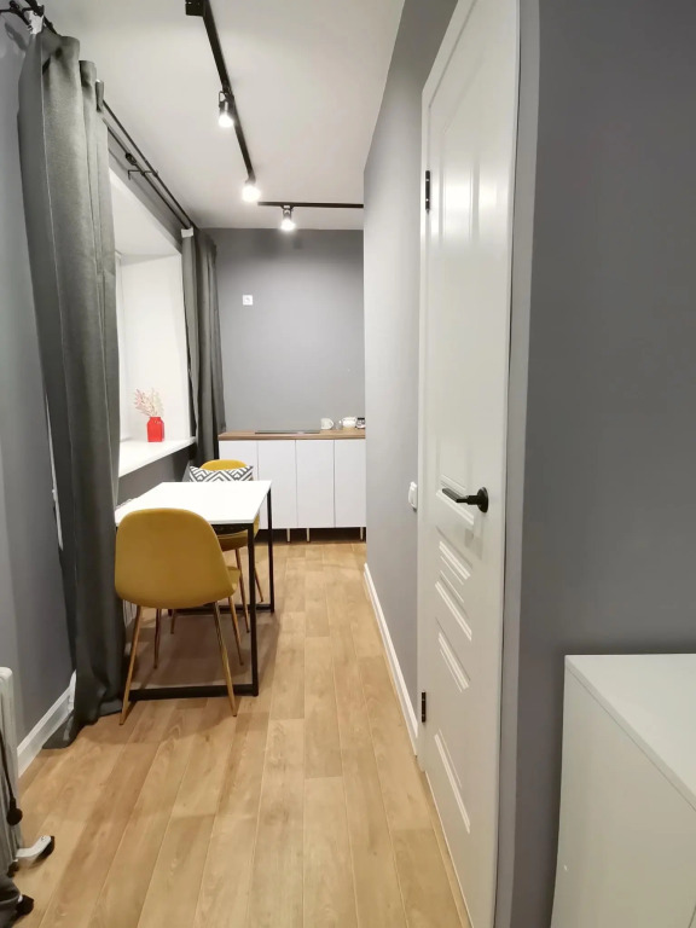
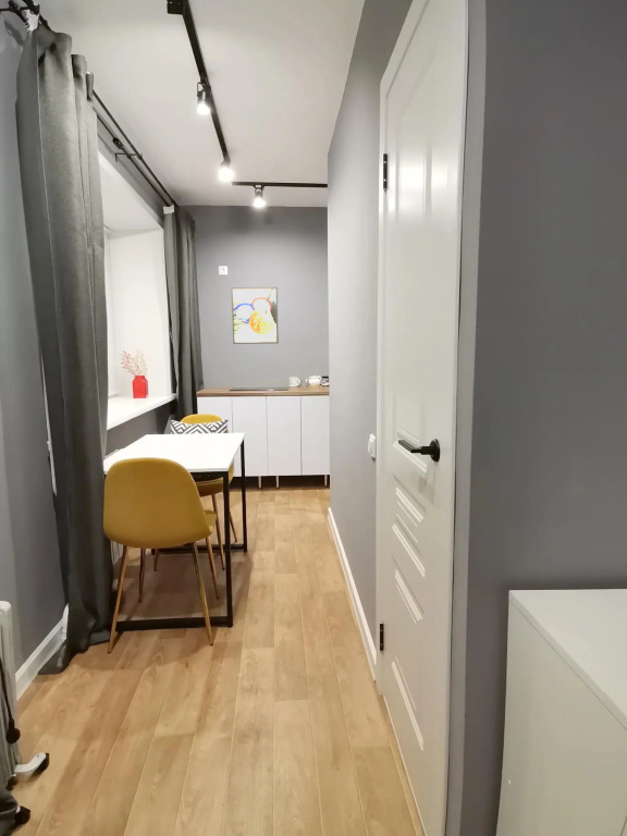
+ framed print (255, 316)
